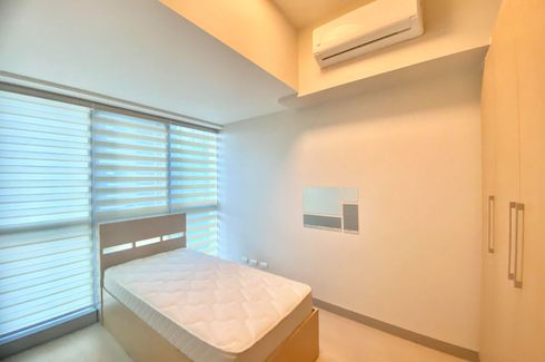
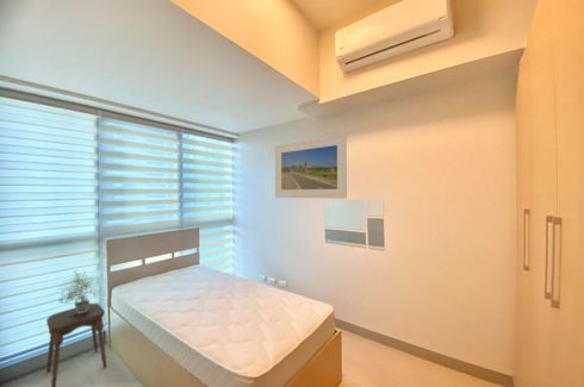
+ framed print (306, 169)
+ potted plant (79, 292)
+ stool (70, 332)
